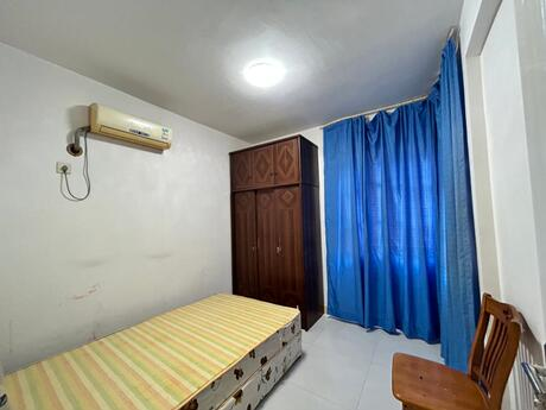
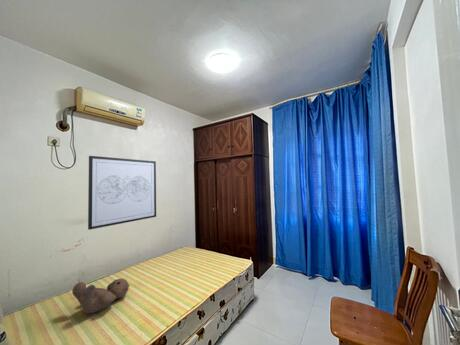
+ wall art (126, 190)
+ teddy bear (104, 290)
